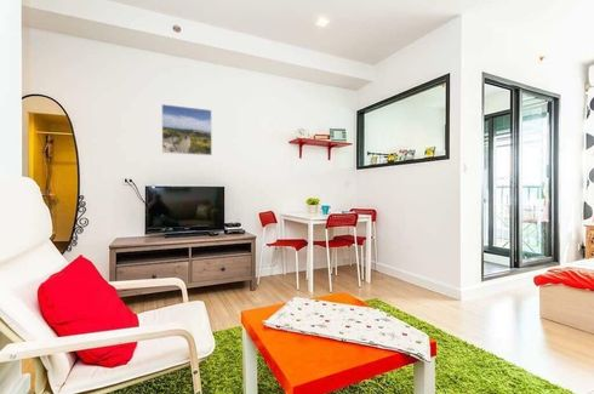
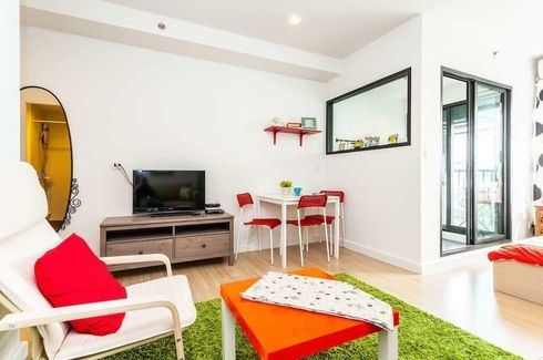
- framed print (187, 130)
